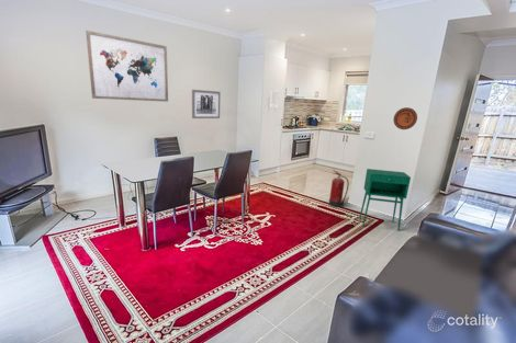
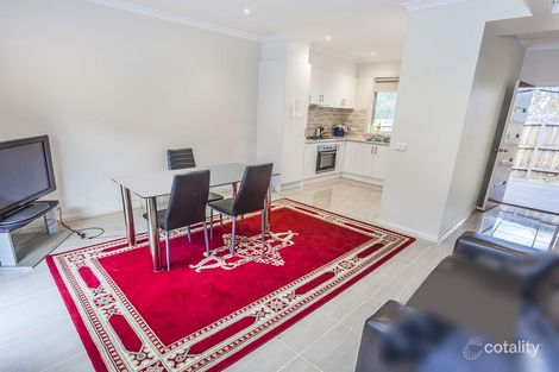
- fire extinguisher (338, 188)
- wall art (206, 104)
- storage cabinet (382, 199)
- decorative plate (405, 118)
- wall art (132, 70)
